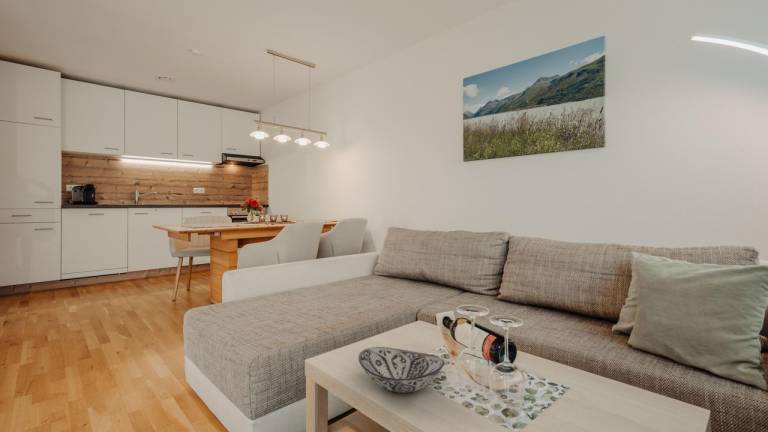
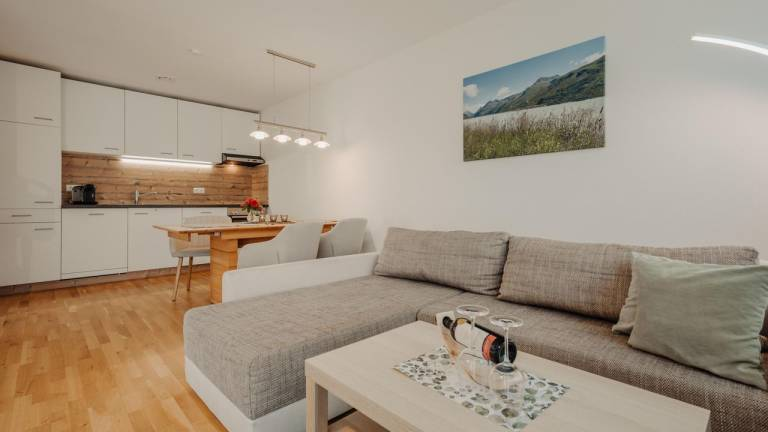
- decorative bowl (400, 371)
